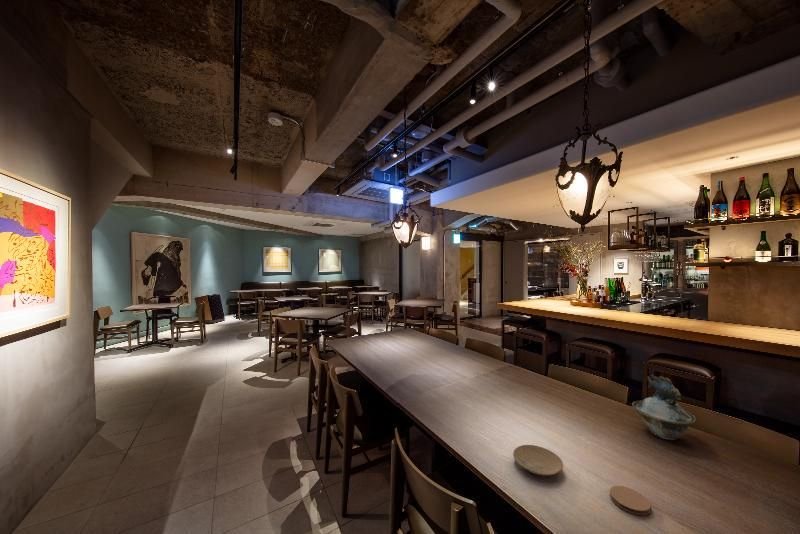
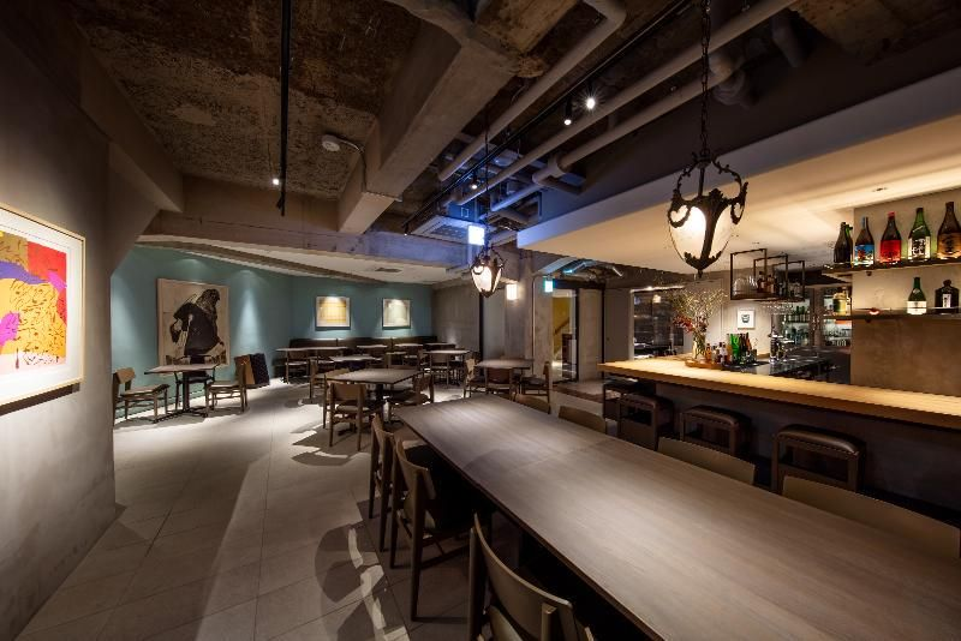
- plate (537, 461)
- coaster (629, 499)
- ceramic bowl (662, 404)
